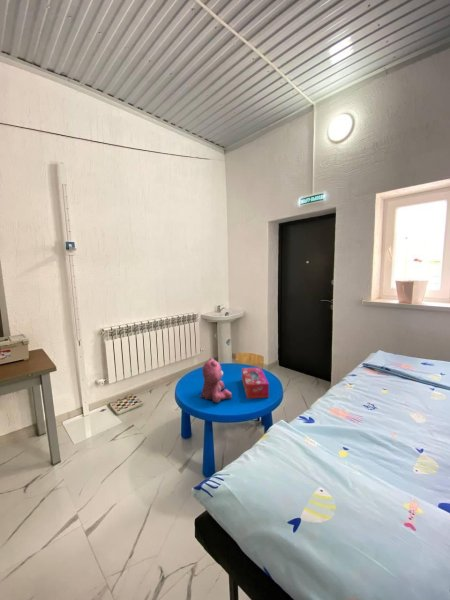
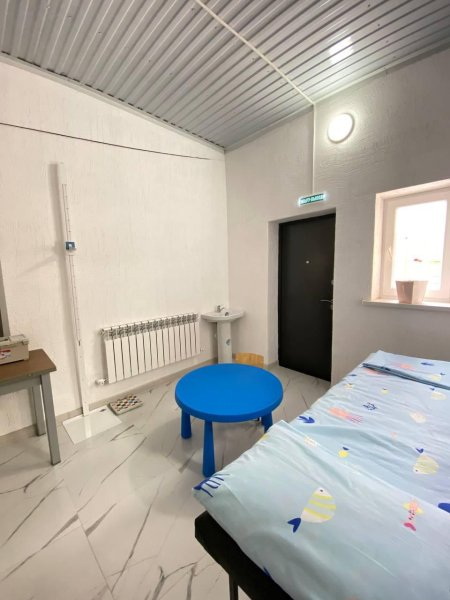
- tissue box (254, 381)
- teddy bear (214, 377)
